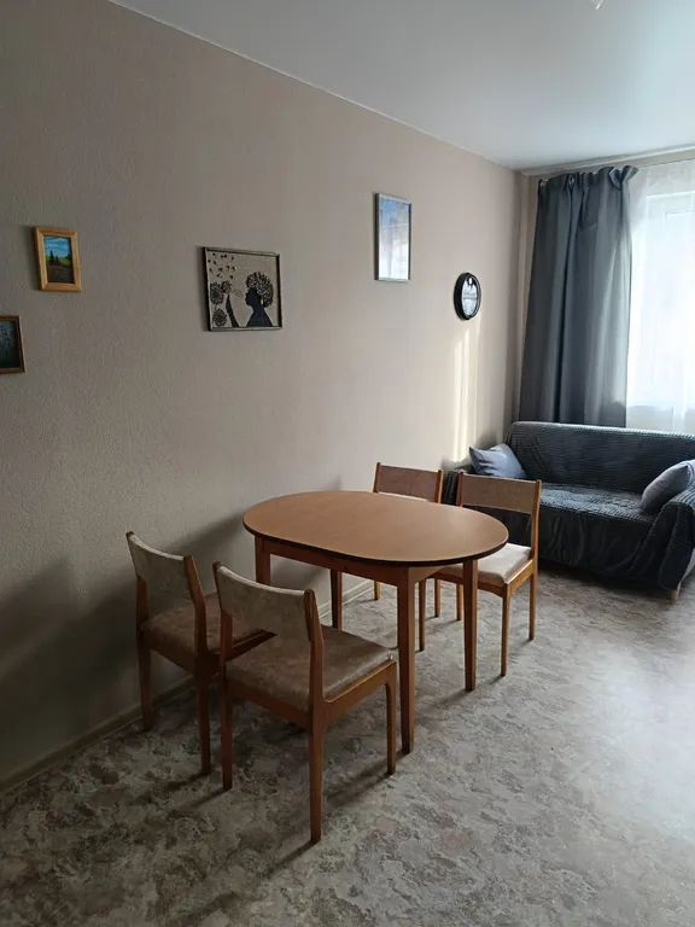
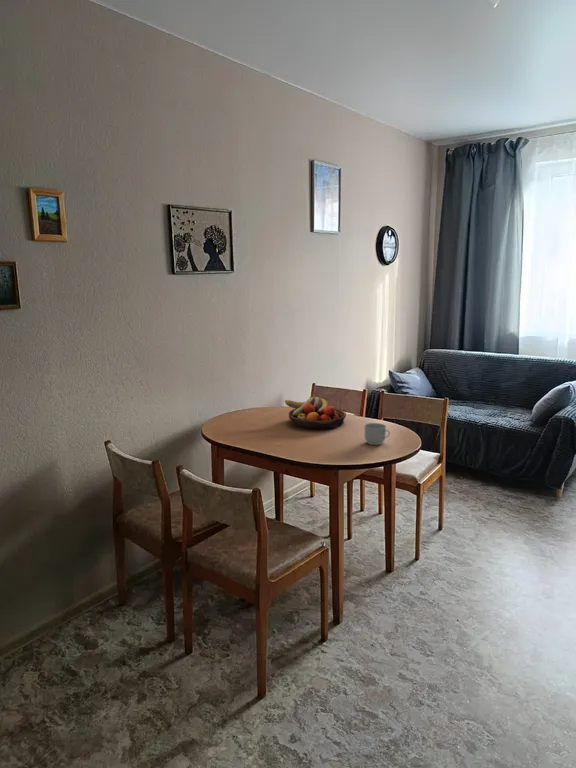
+ mug (377, 434)
+ fruit bowl (316, 411)
